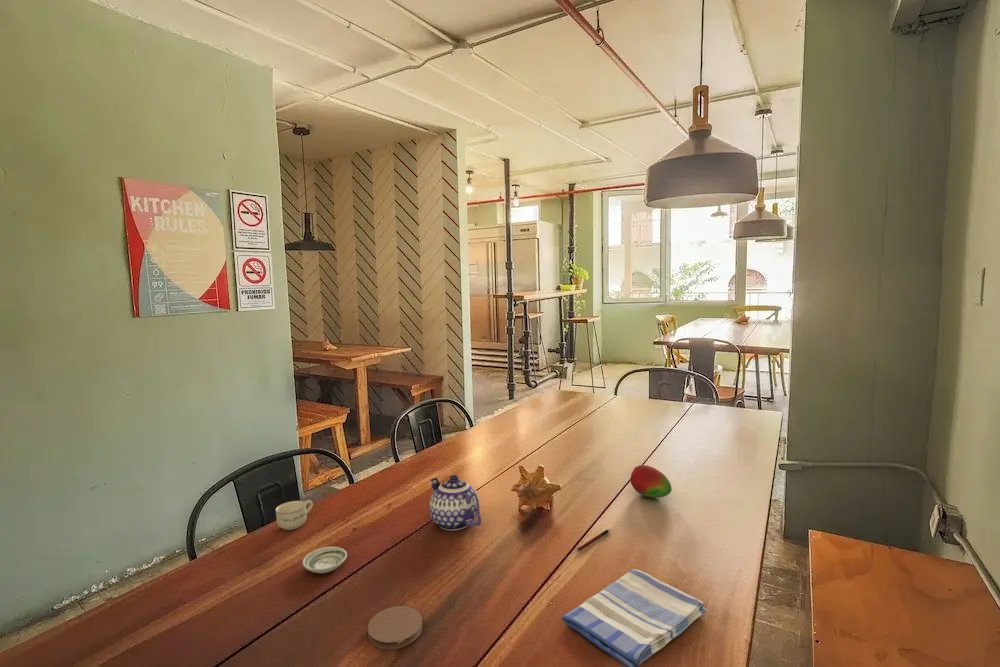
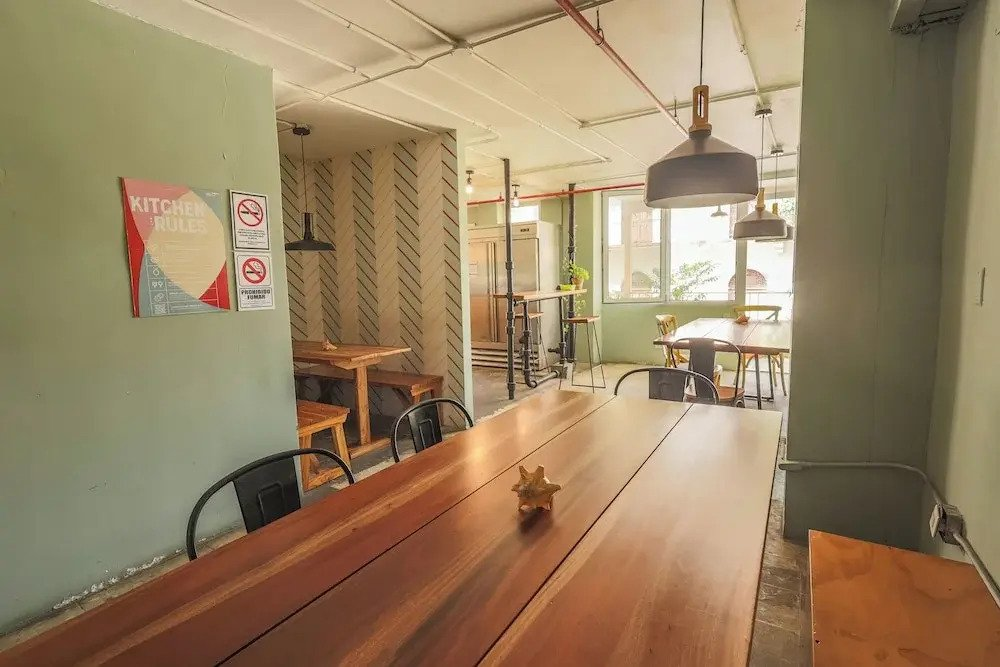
- teapot (454, 499)
- dish towel (634, 611)
- cup (295, 514)
- coaster (395, 626)
- pen (594, 539)
- saucer (325, 562)
- fruit (650, 481)
